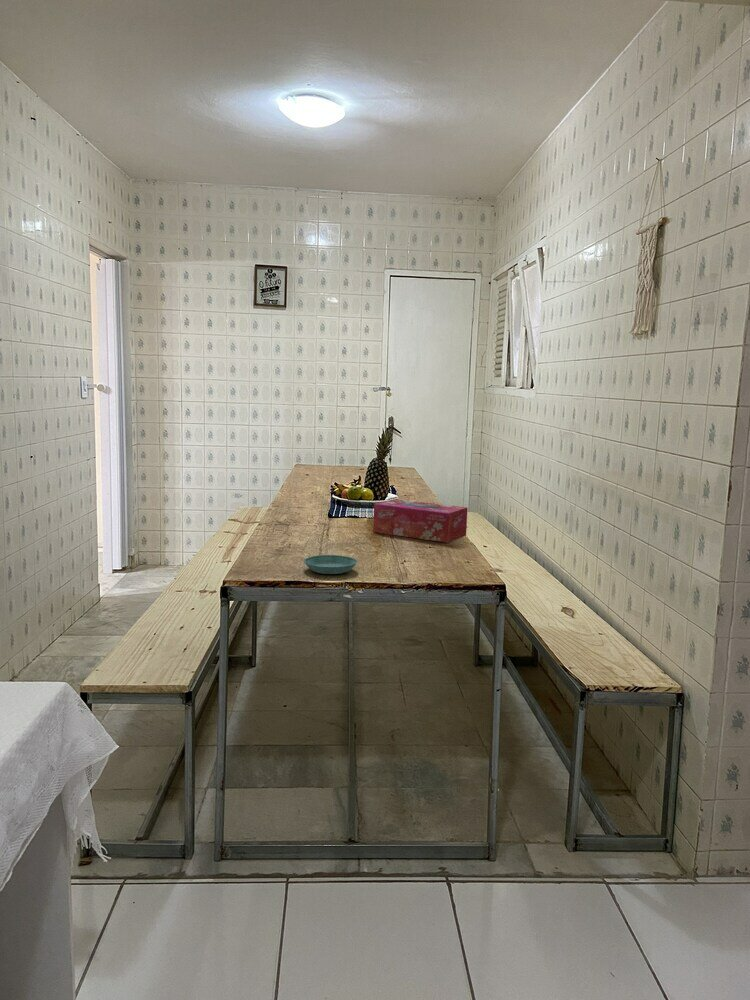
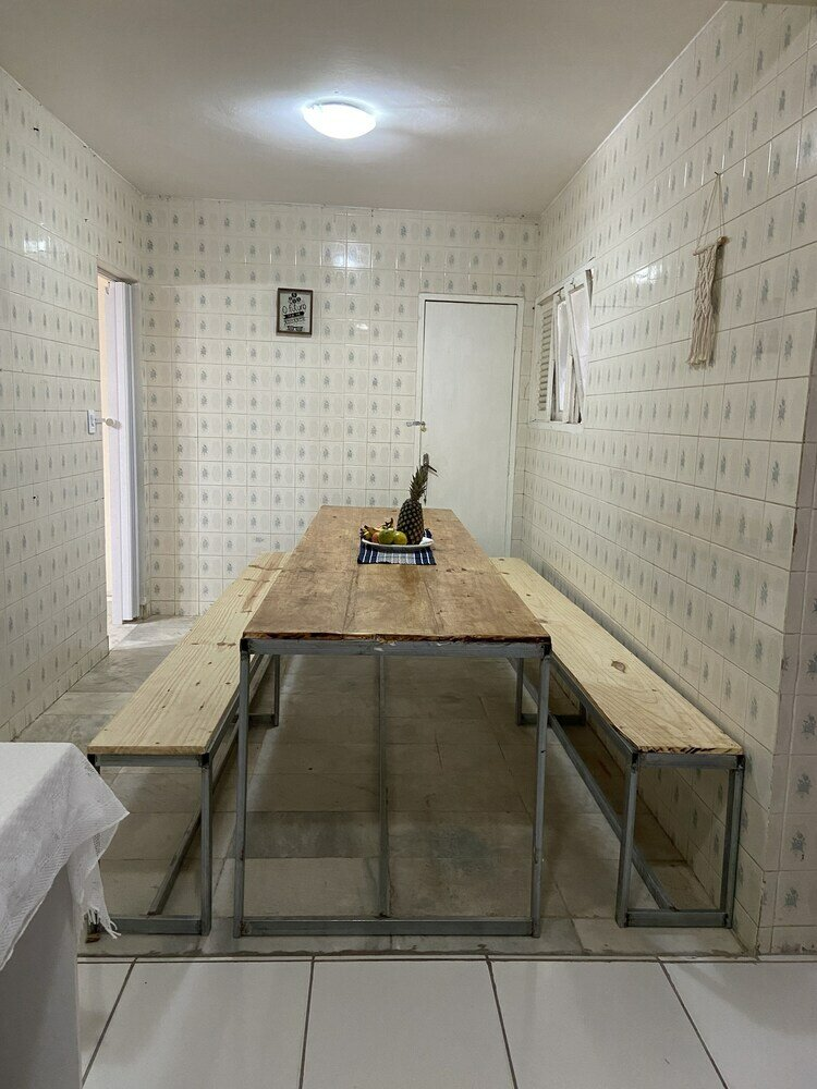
- tissue box (420, 519)
- saucer (330, 565)
